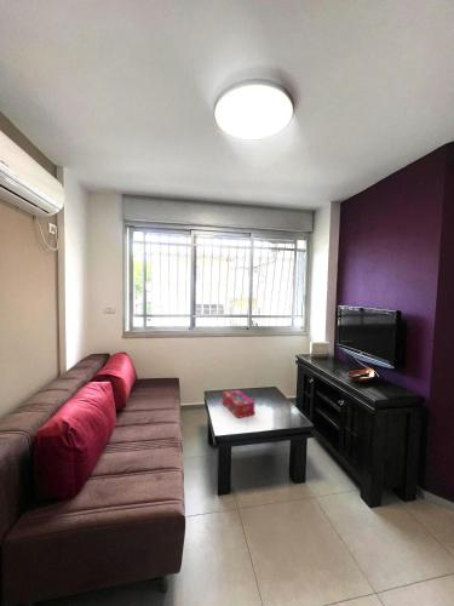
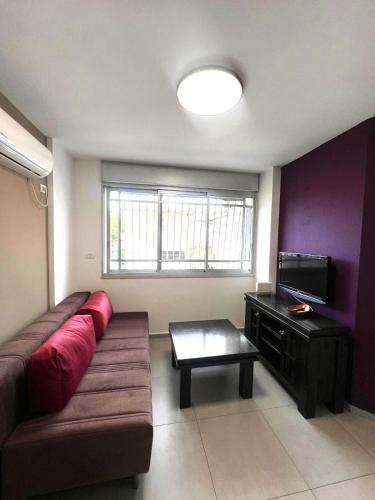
- tissue box (237, 402)
